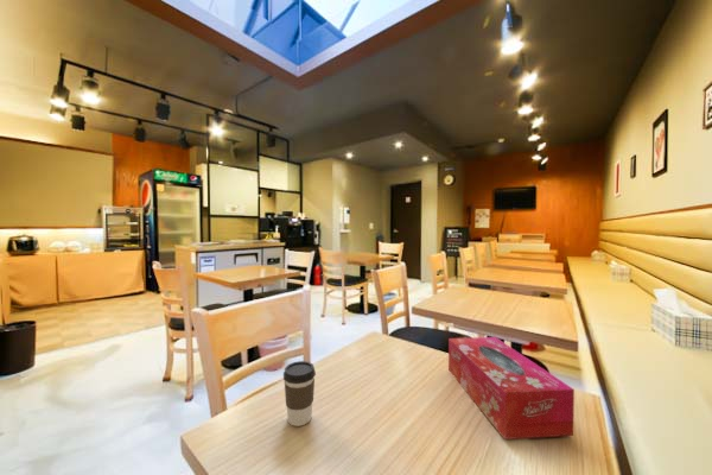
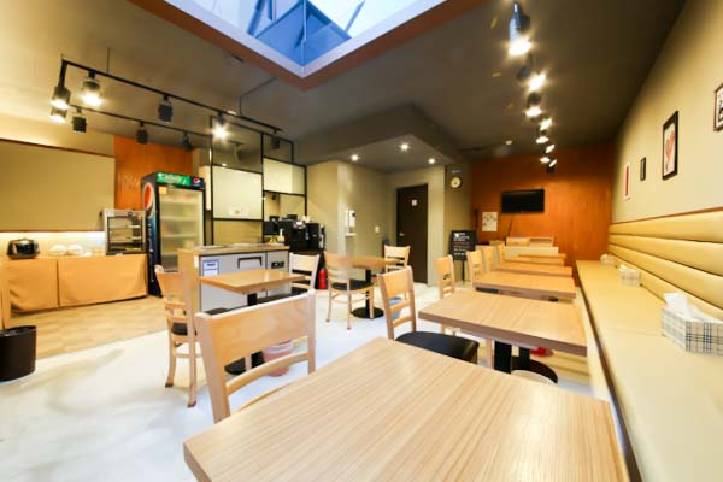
- tissue box (498, 378)
- coffee cup (299, 392)
